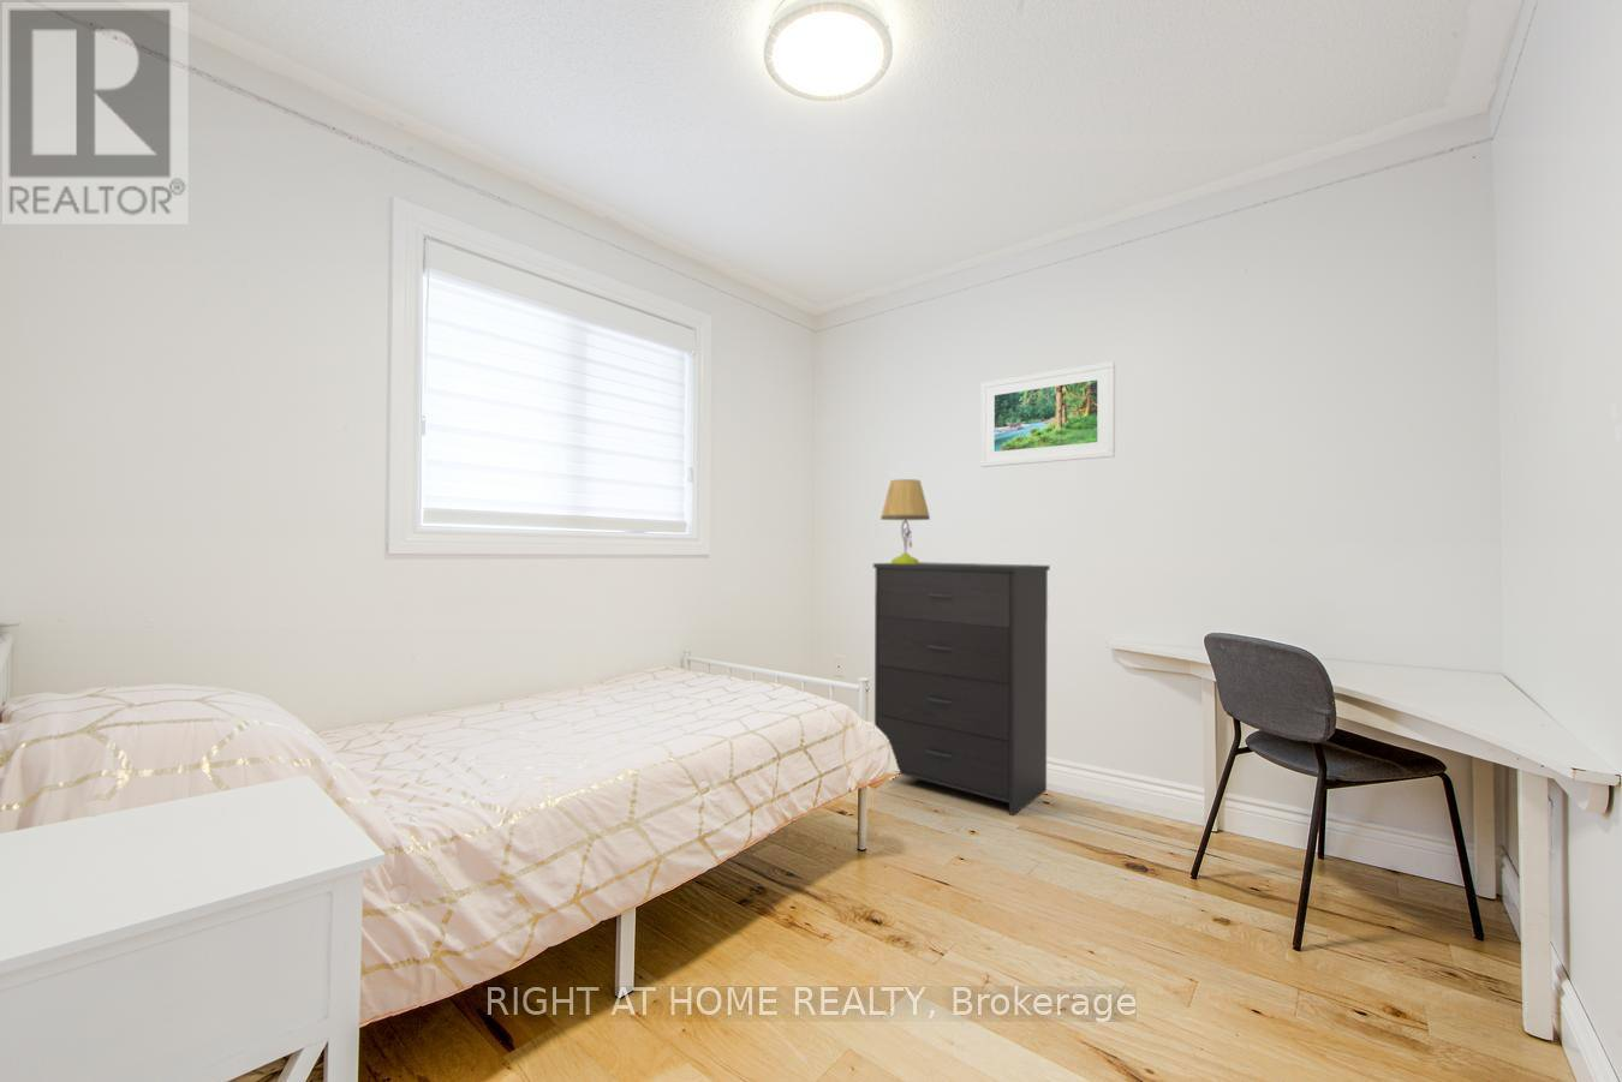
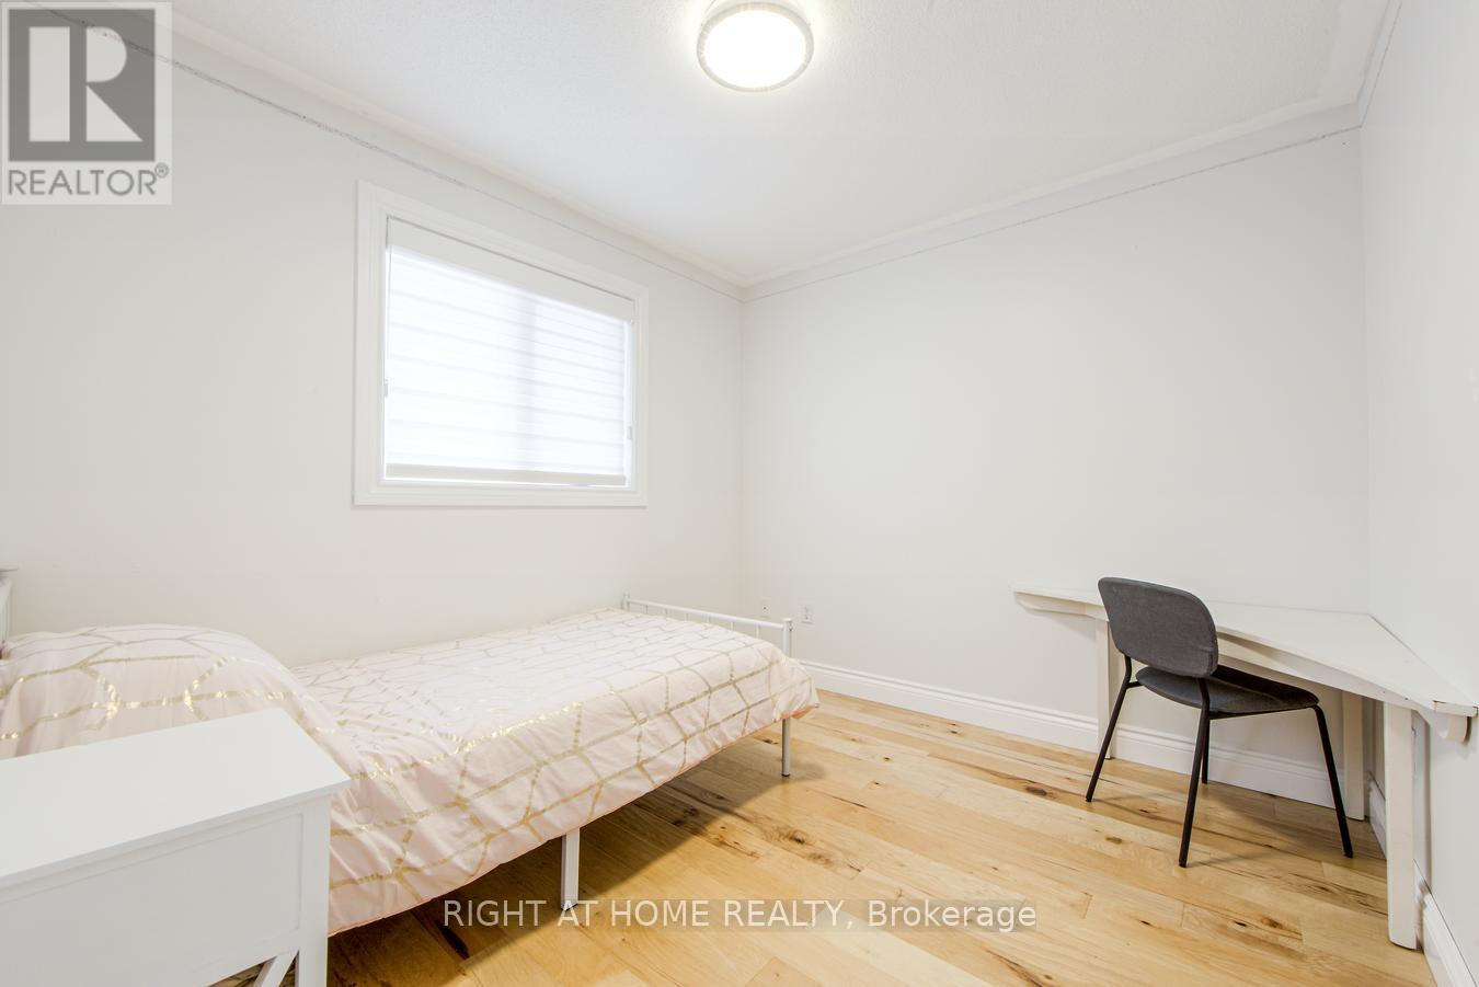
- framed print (1042, 417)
- table lamp (905, 522)
- dresser (958, 674)
